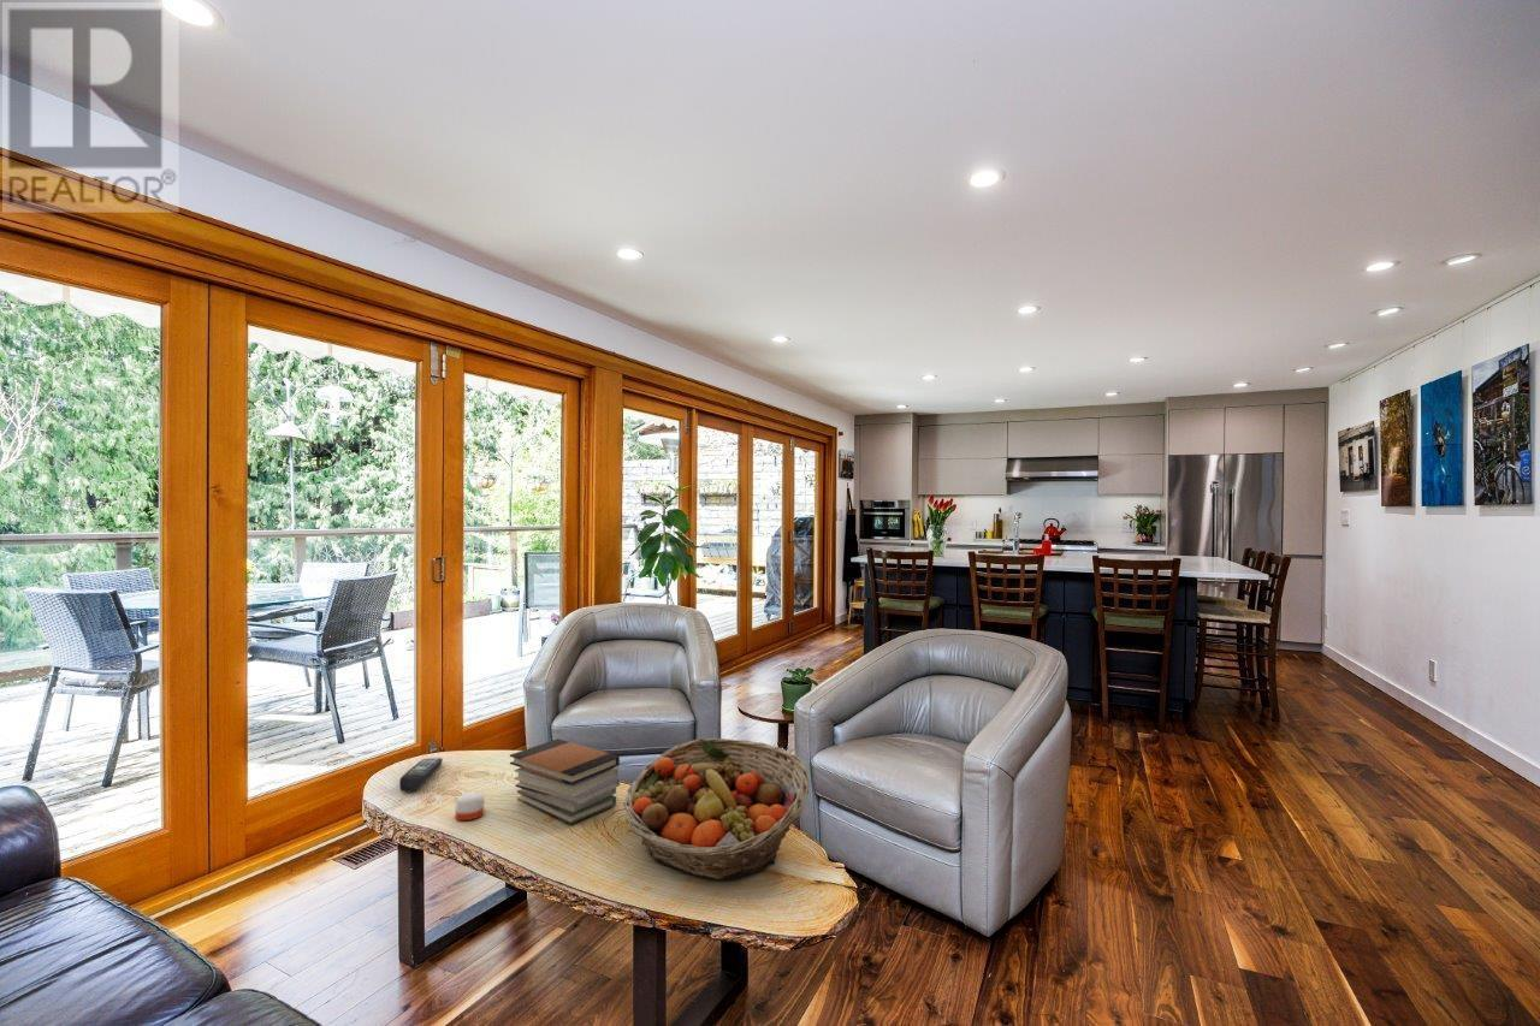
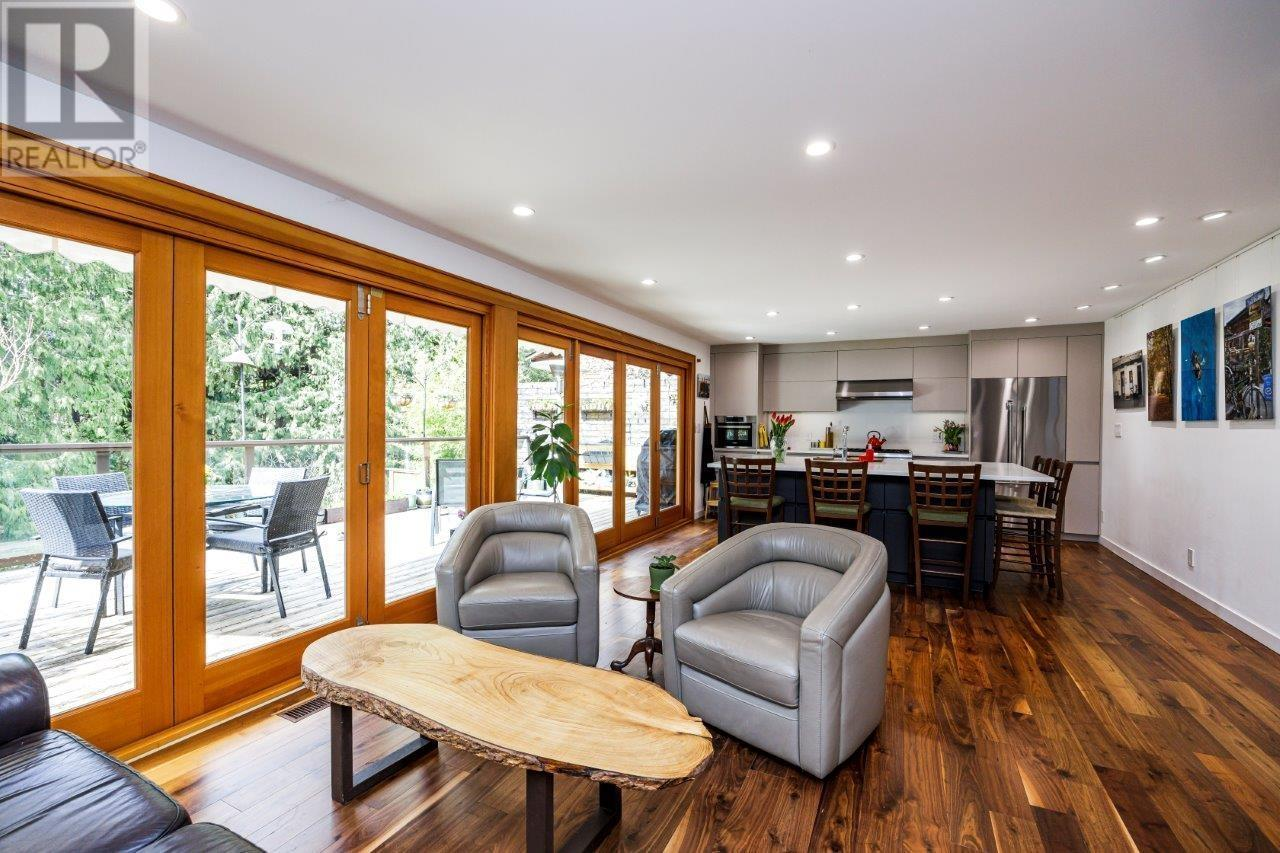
- candle (469, 796)
- remote control (421, 771)
- fruit basket (716, 802)
- book stack (565, 778)
